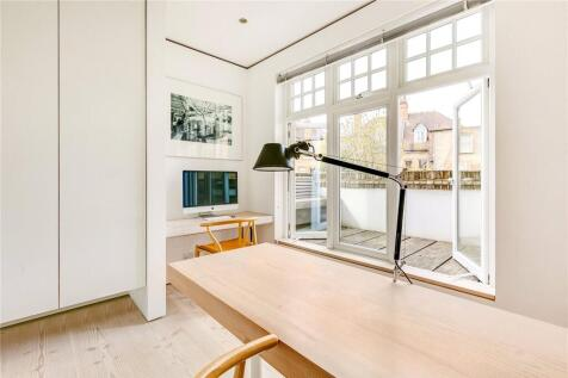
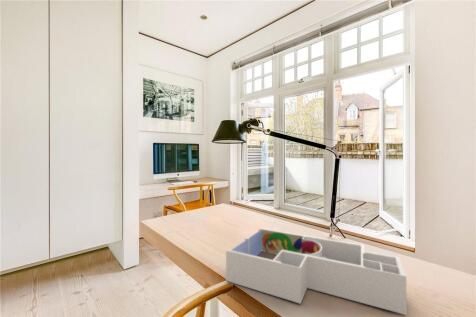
+ desk organizer (311, 265)
